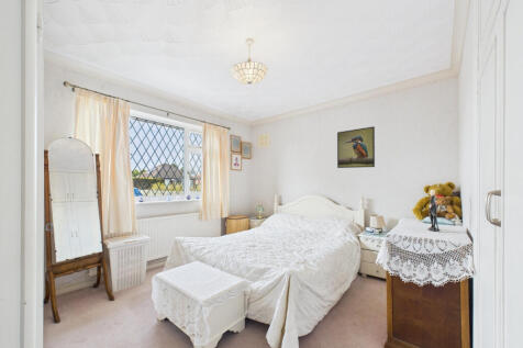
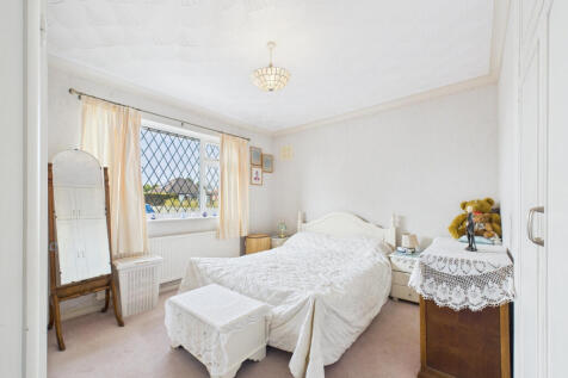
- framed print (354, 148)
